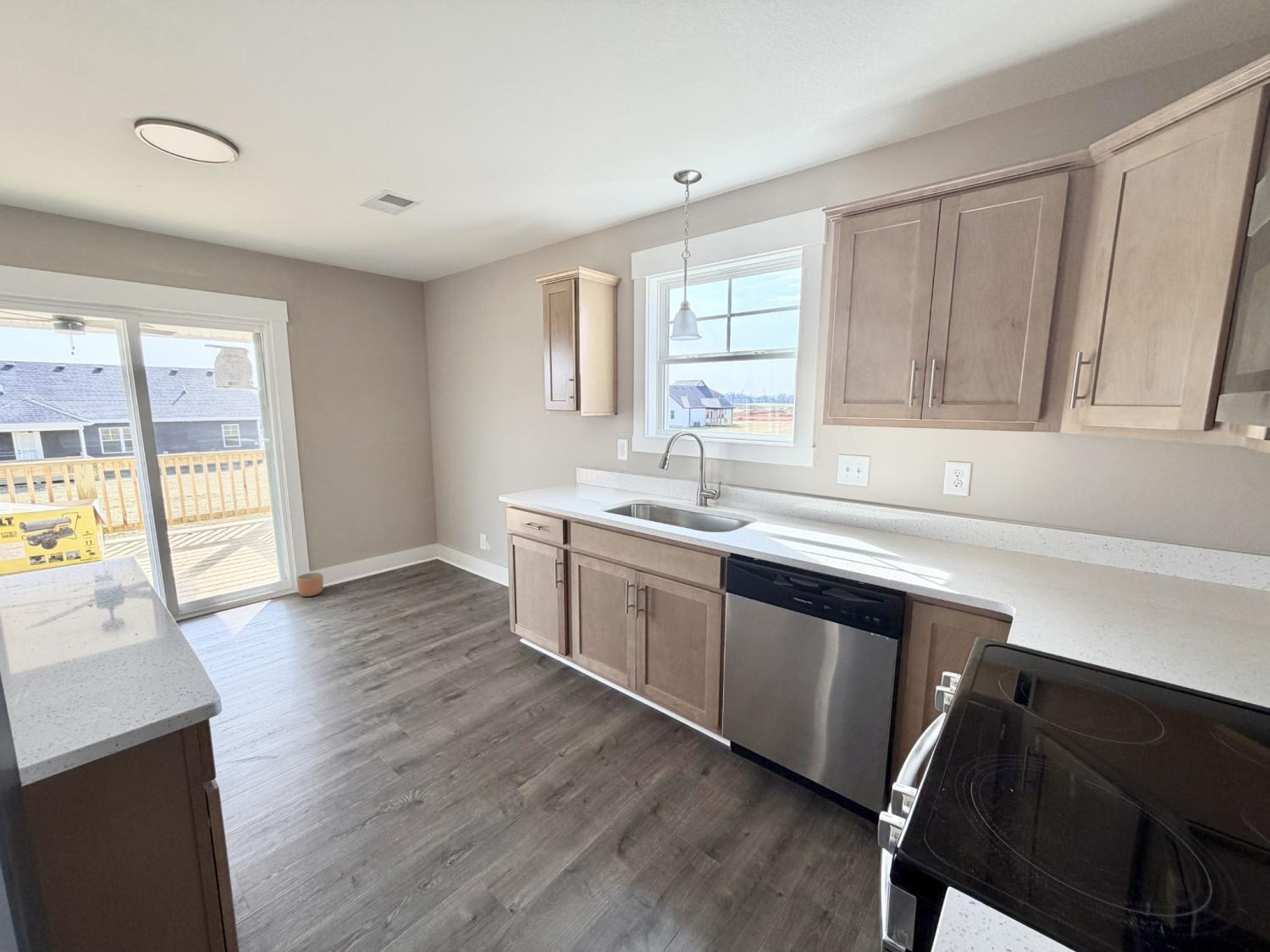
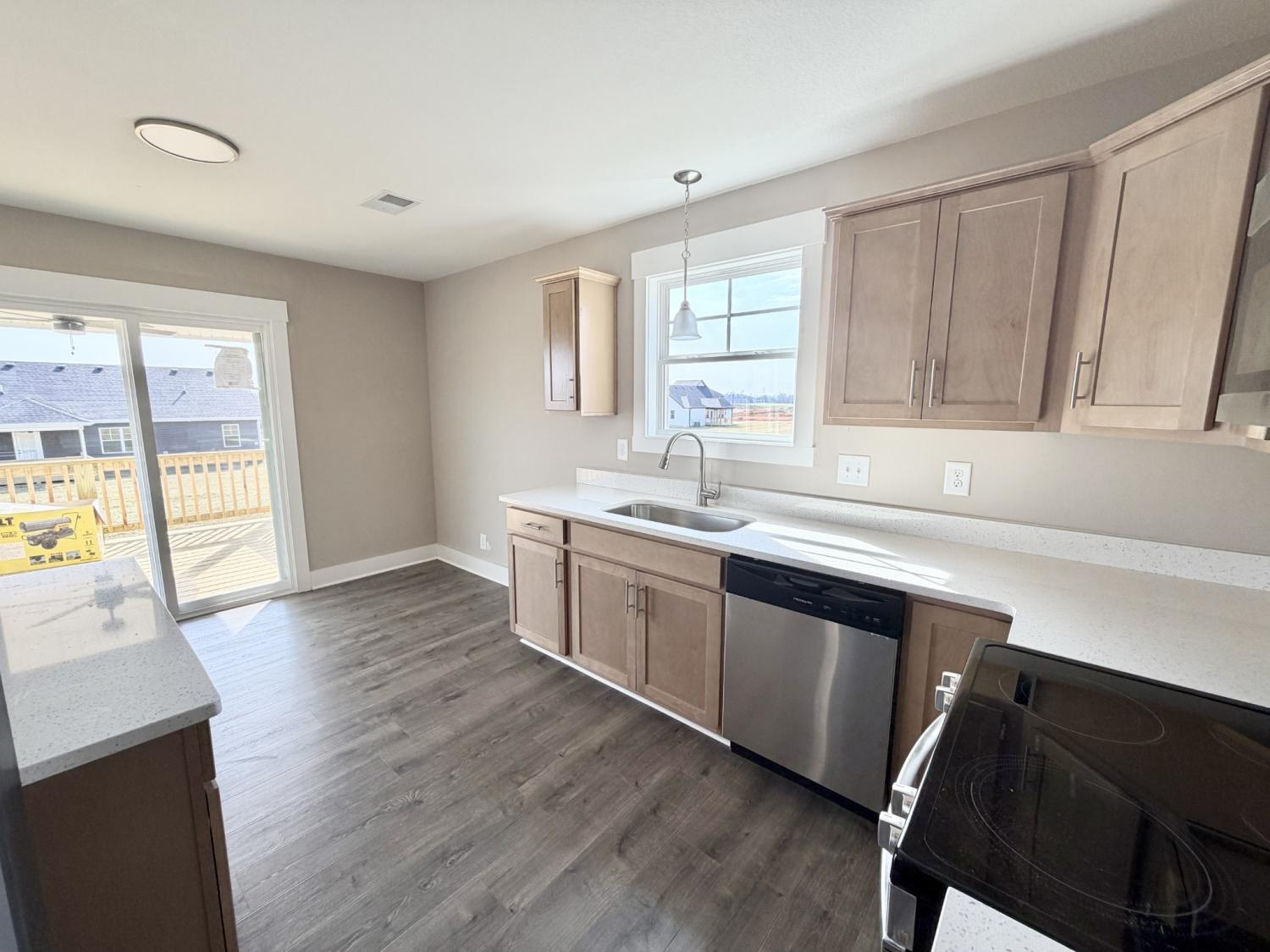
- planter (310, 585)
